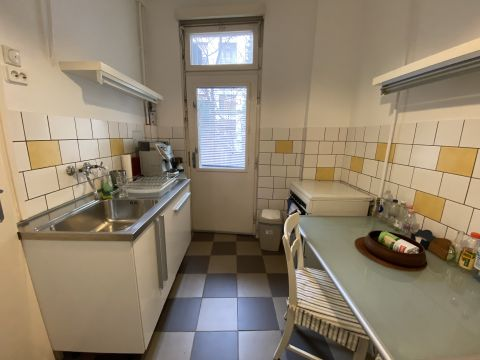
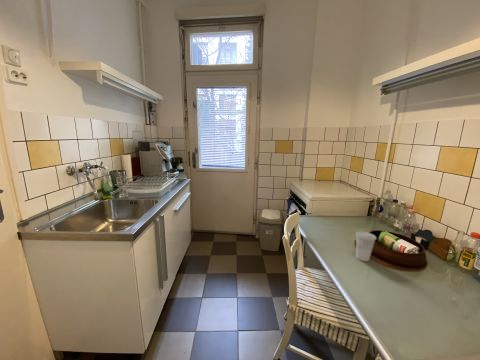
+ cup (364, 246)
